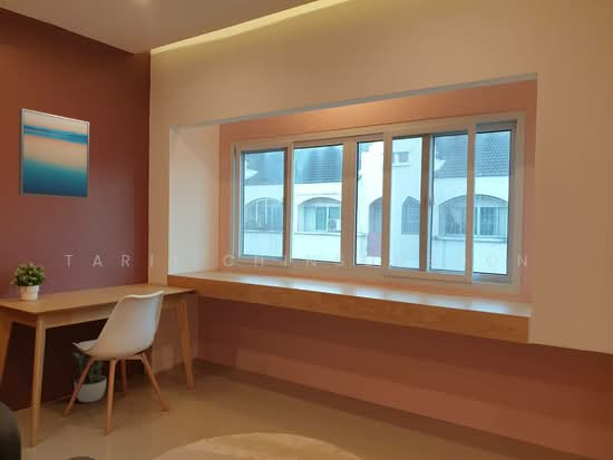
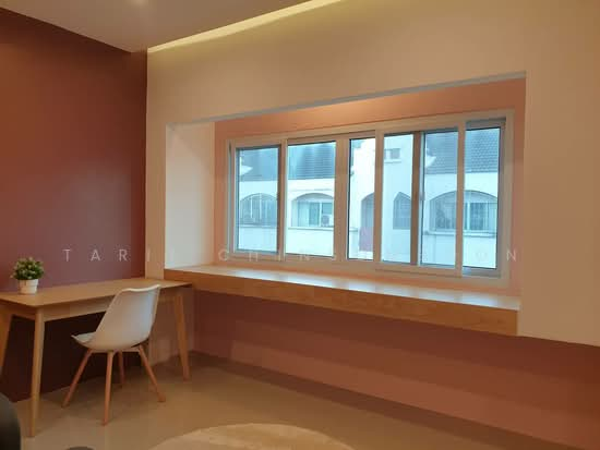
- potted plant (89, 370)
- wall art (56, 156)
